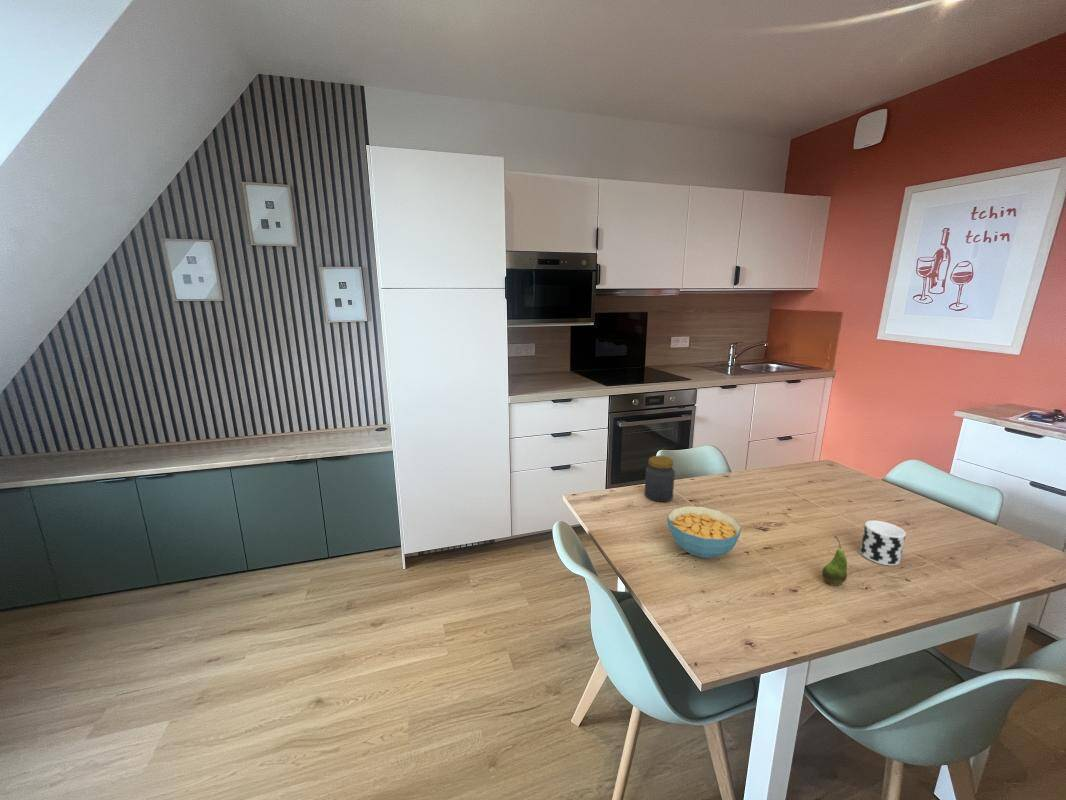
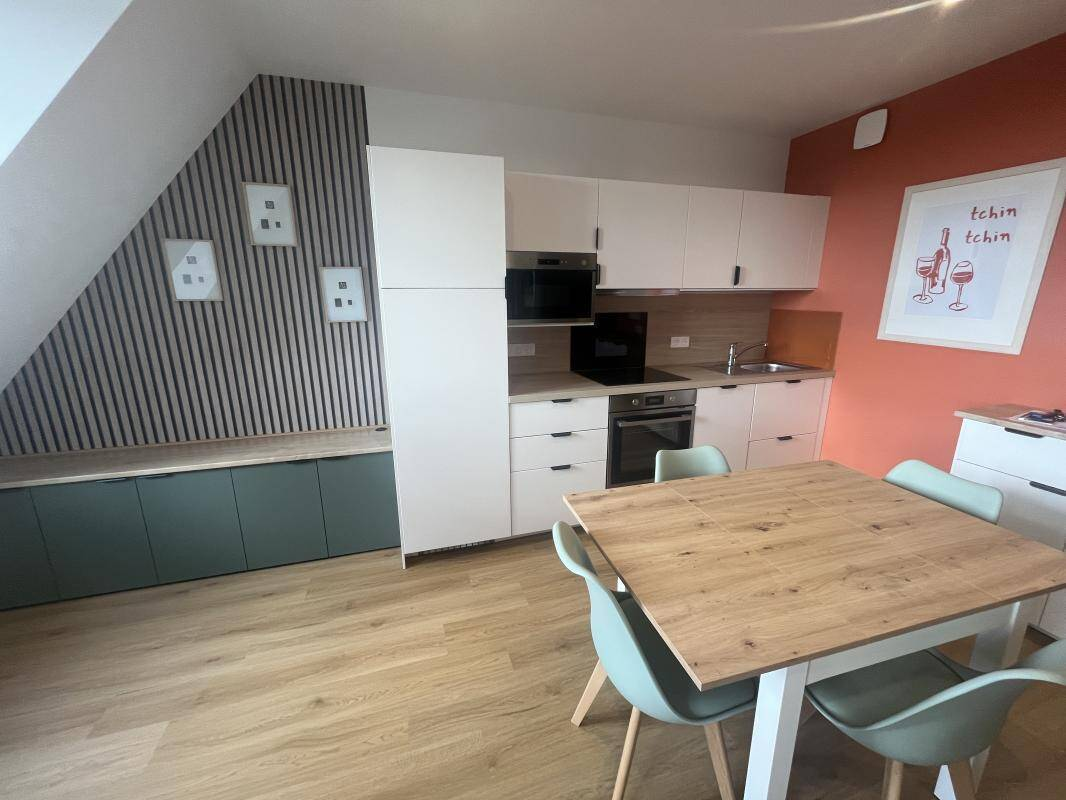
- cereal bowl (701, 537)
- cup (885, 541)
- jar (659, 477)
- fruit (836, 562)
